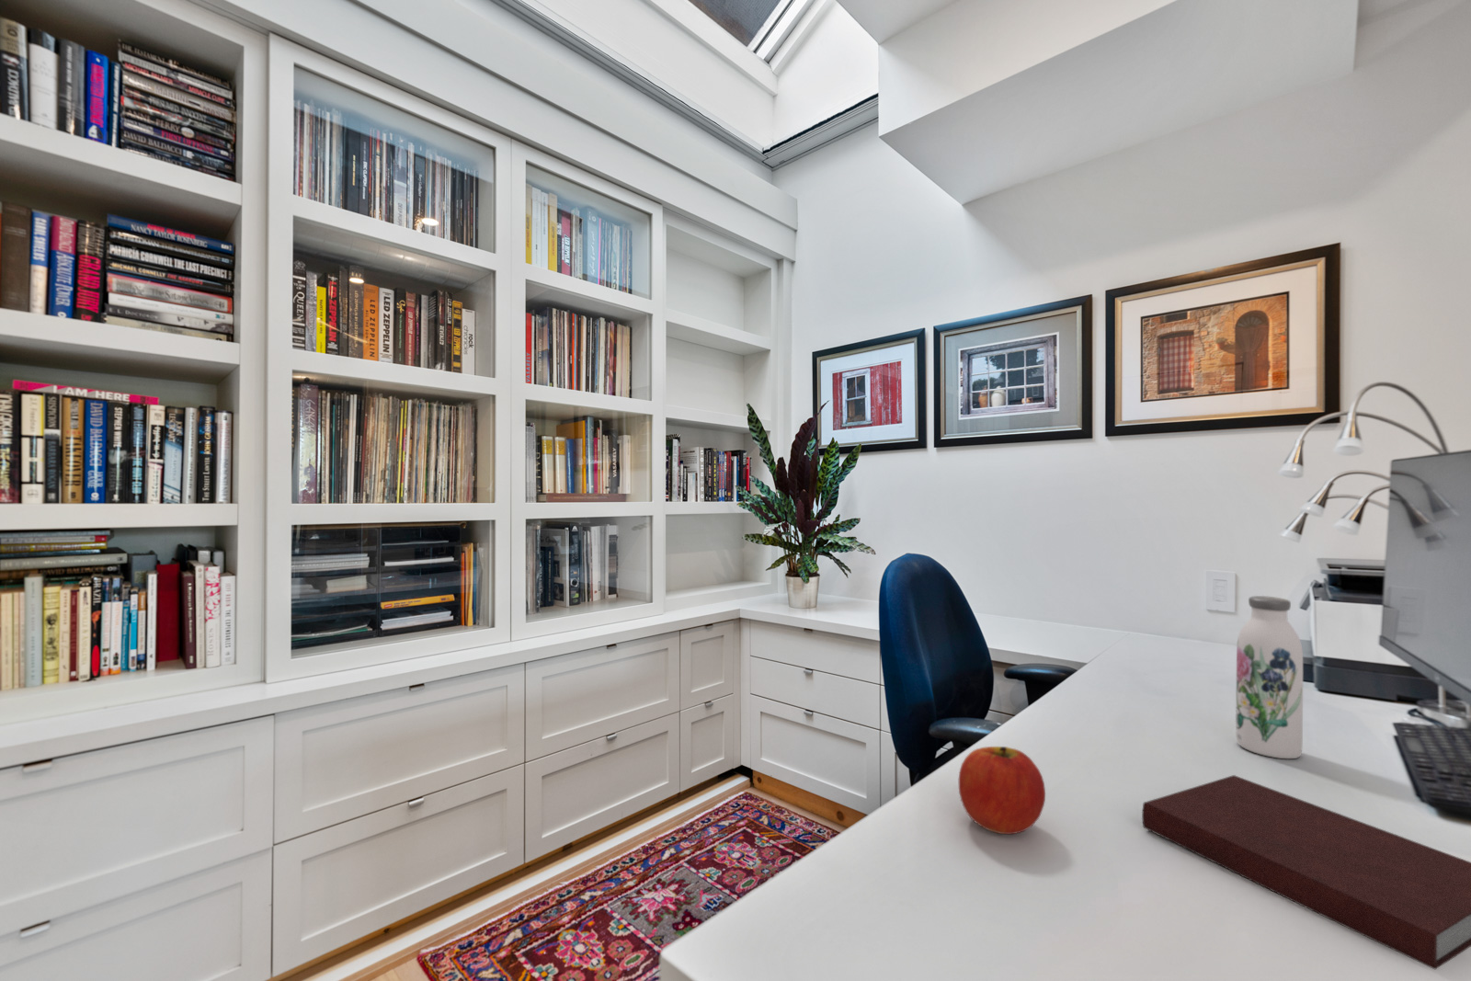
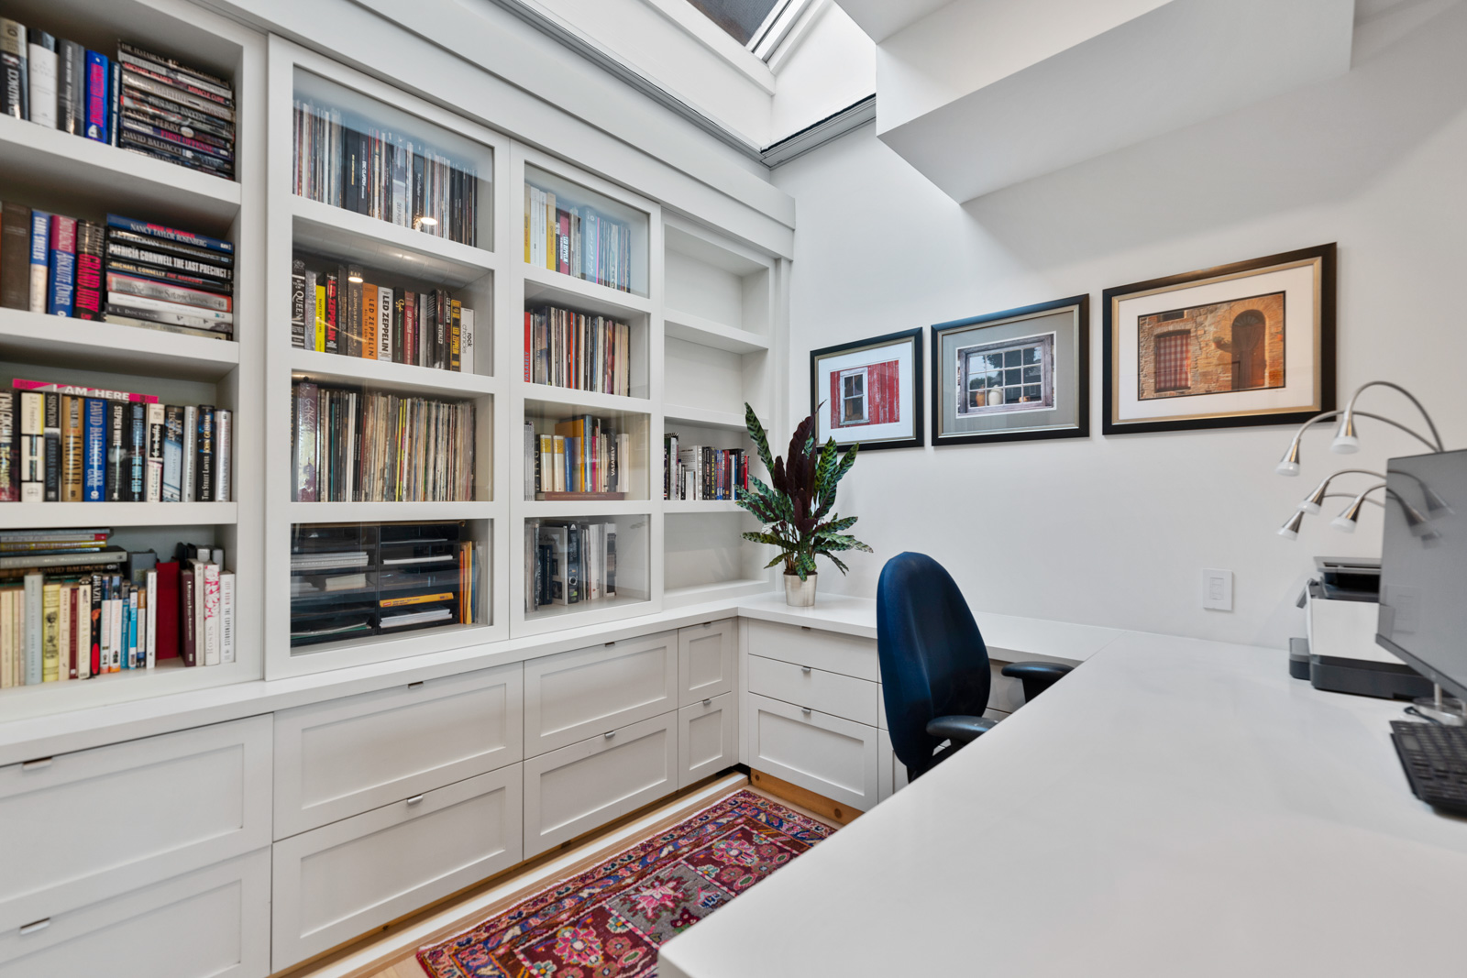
- water bottle (1269, 673)
- notebook (1311, 852)
- apple (999, 783)
